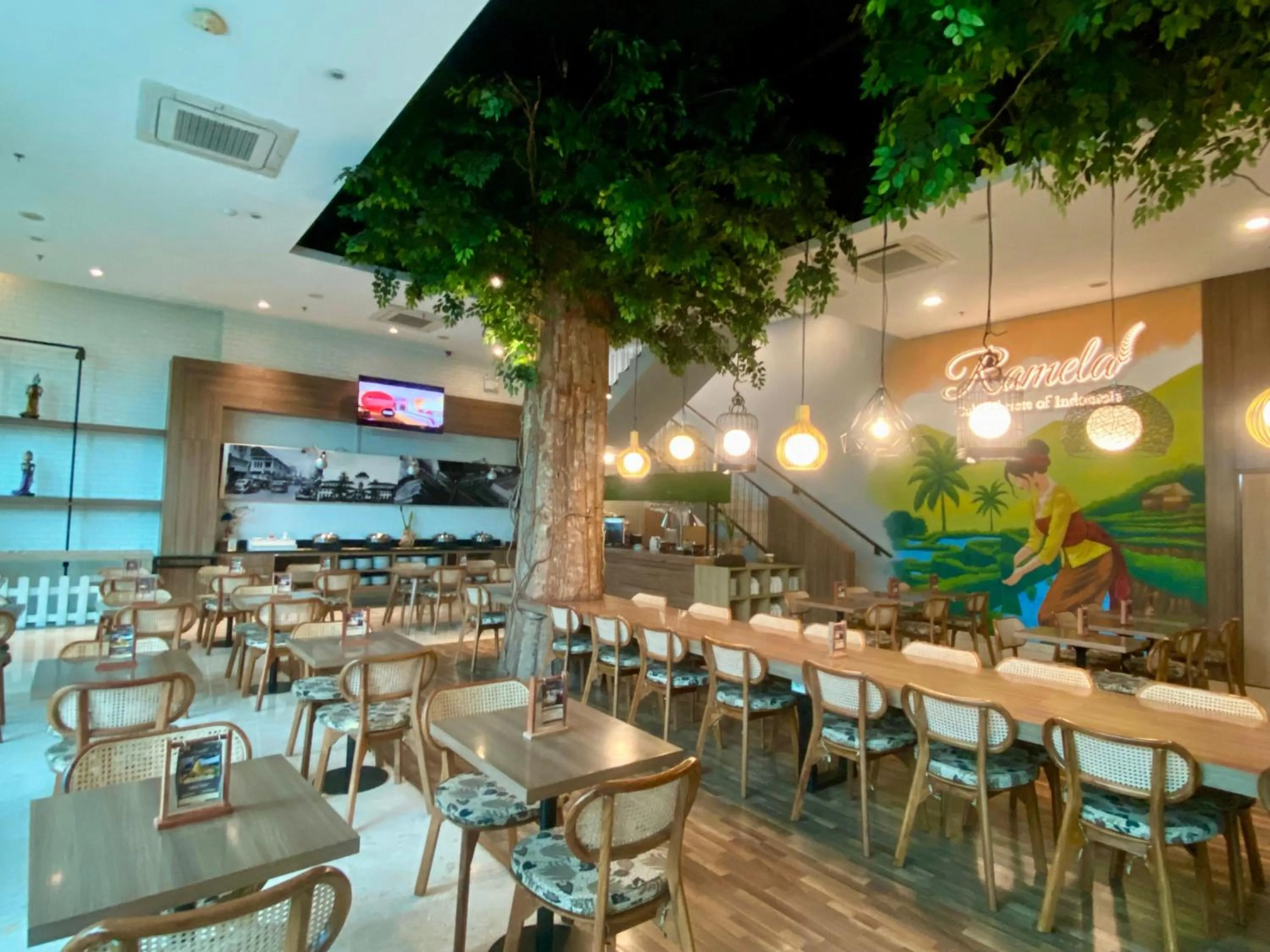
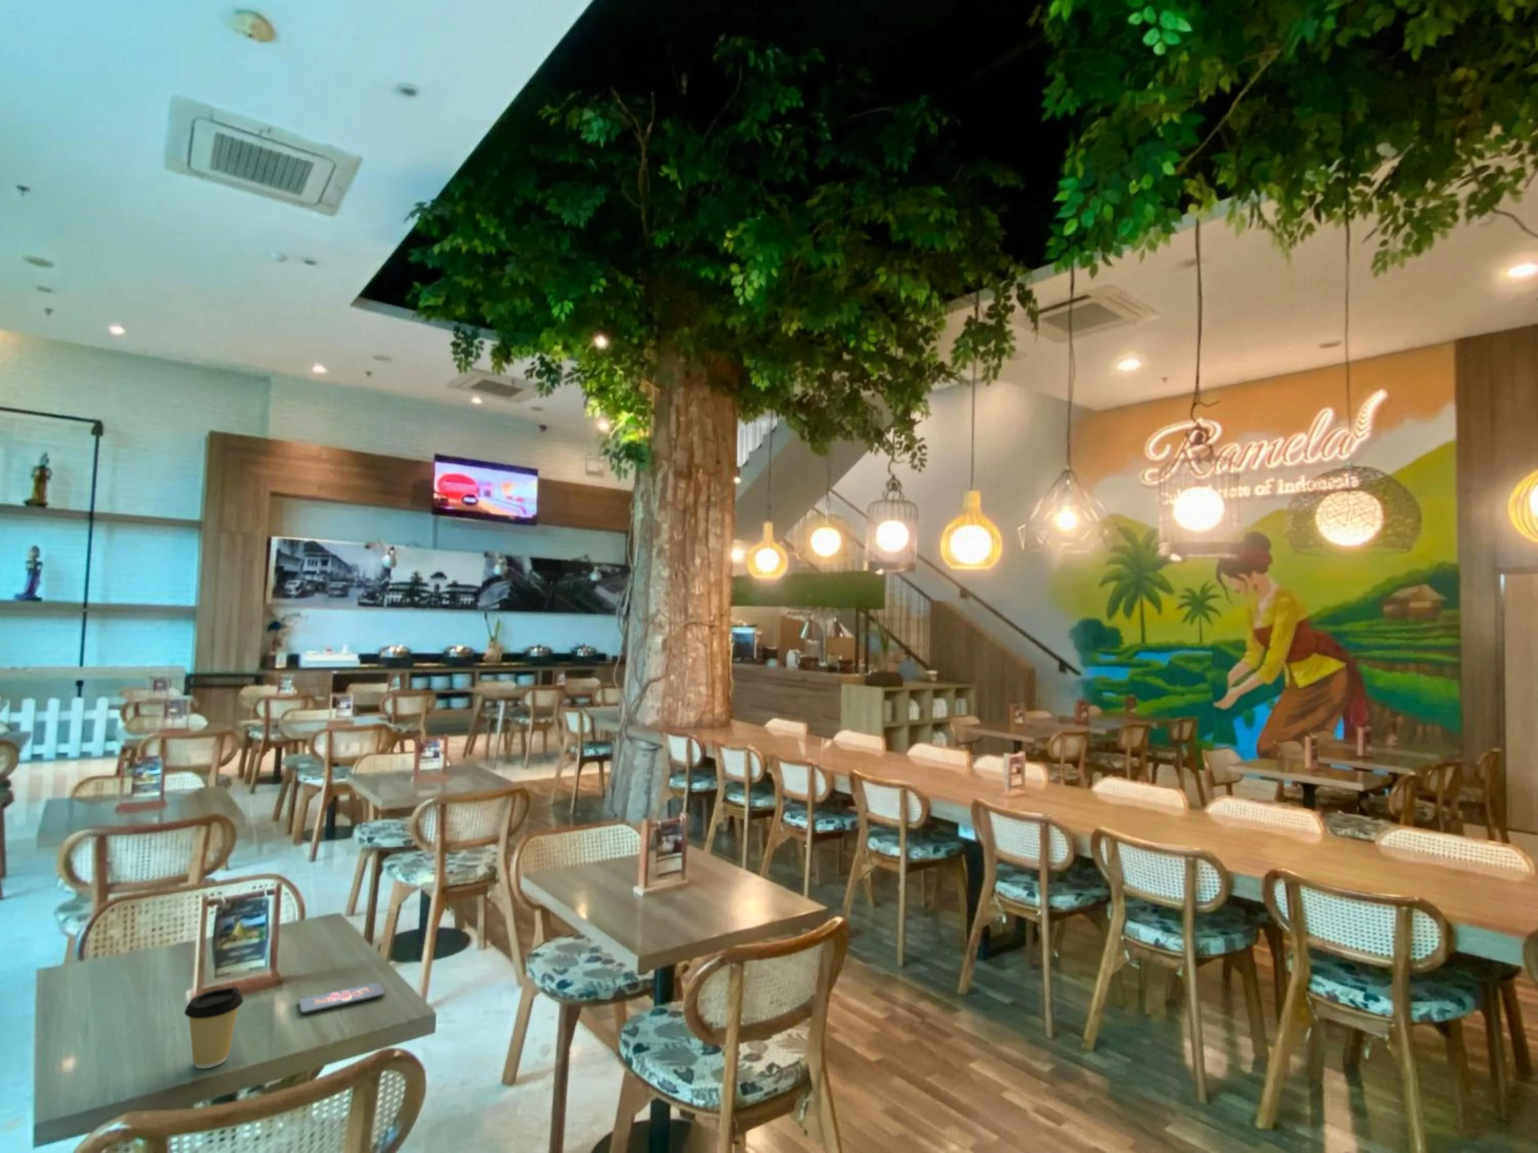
+ smartphone (342, 997)
+ coffee cup (213, 1028)
